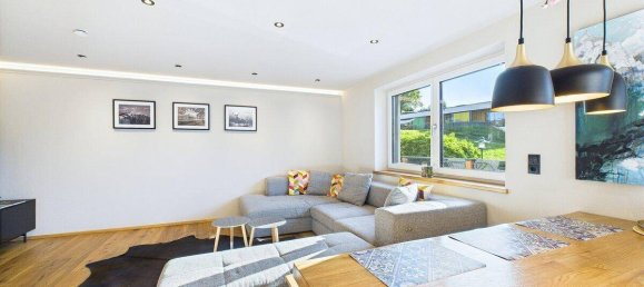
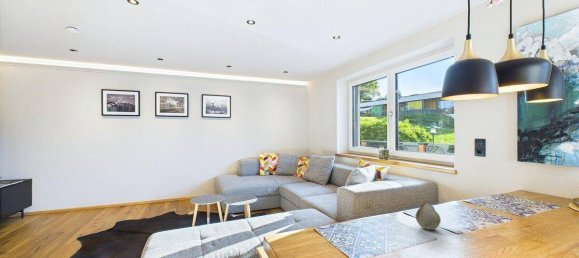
+ fruit (428, 215)
